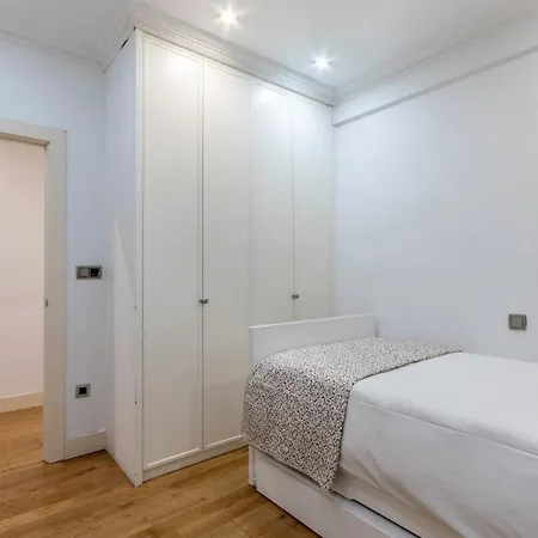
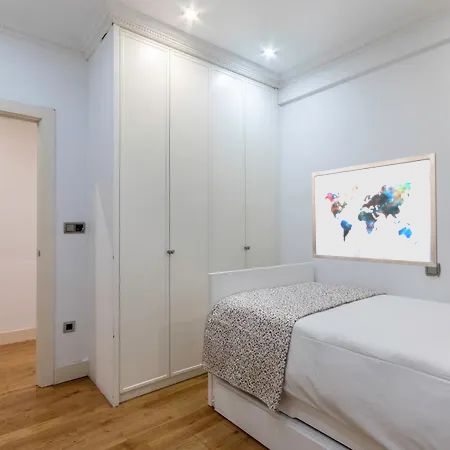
+ wall art (365, 213)
